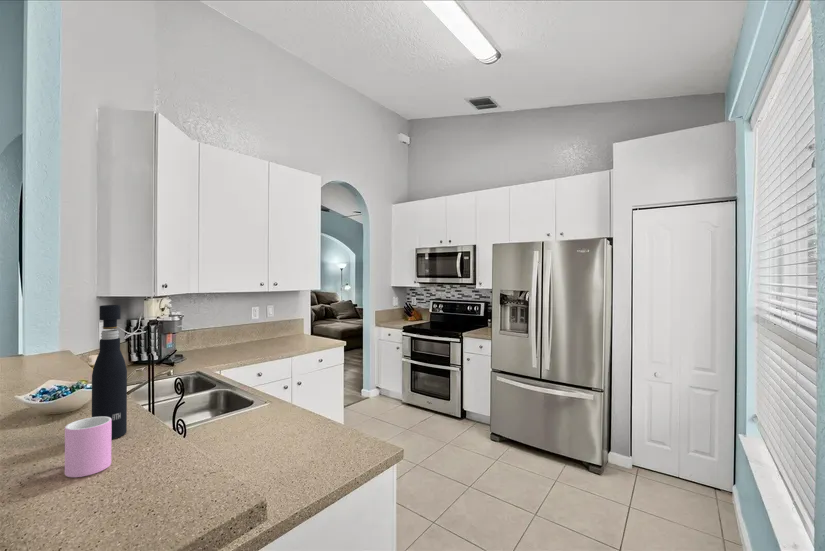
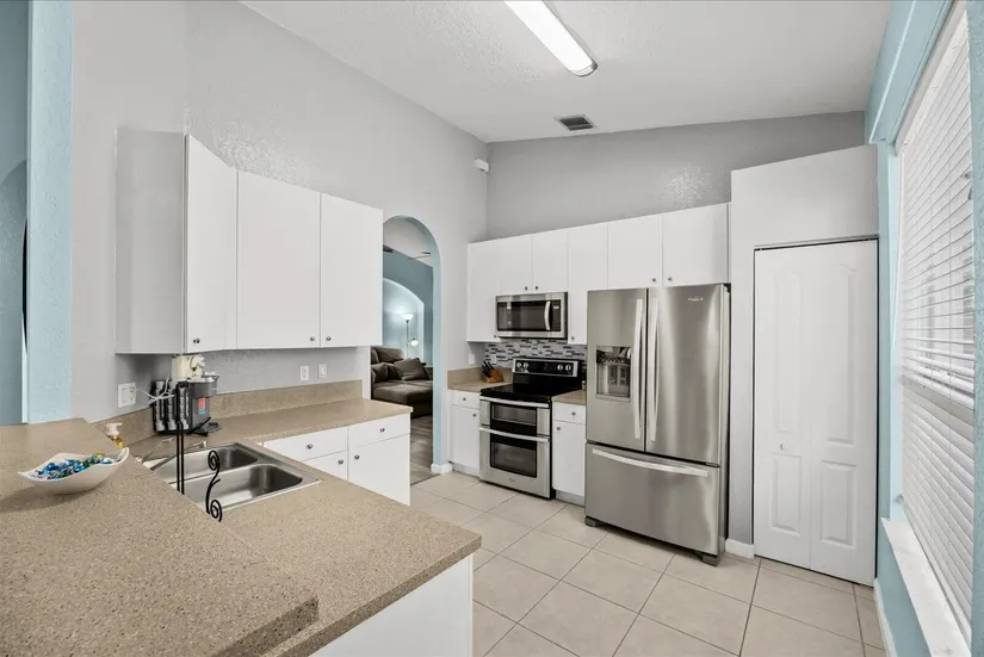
- cup (85, 443)
- pepper grinder (109, 370)
